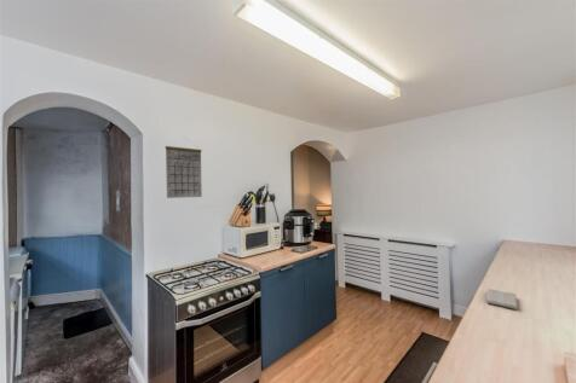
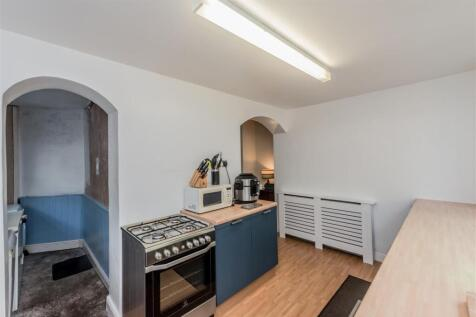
- washcloth (501, 297)
- calendar (184, 167)
